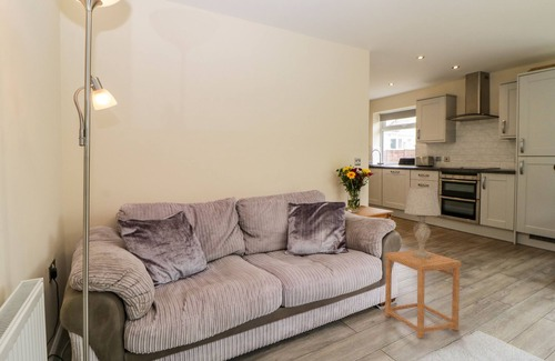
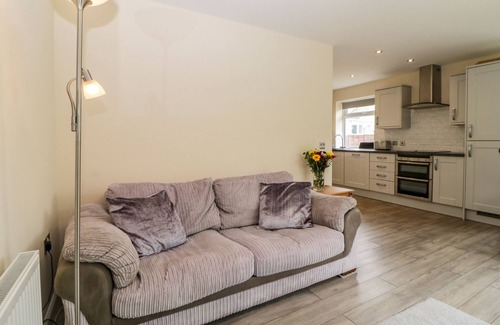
- side table (421, 289)
- table lamp (422, 221)
